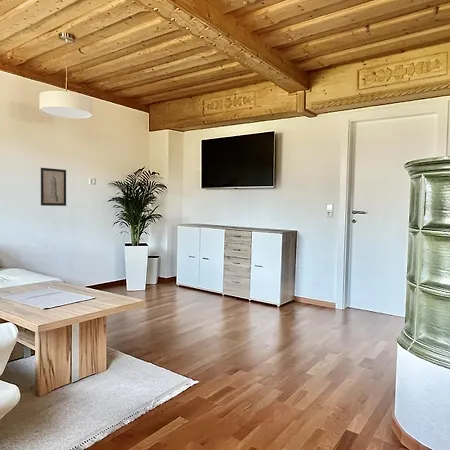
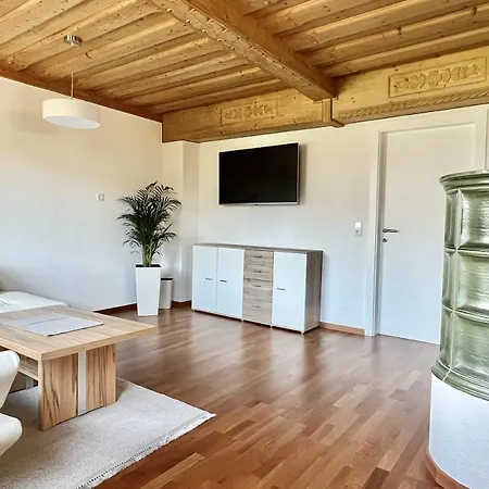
- wall art (53, 187)
